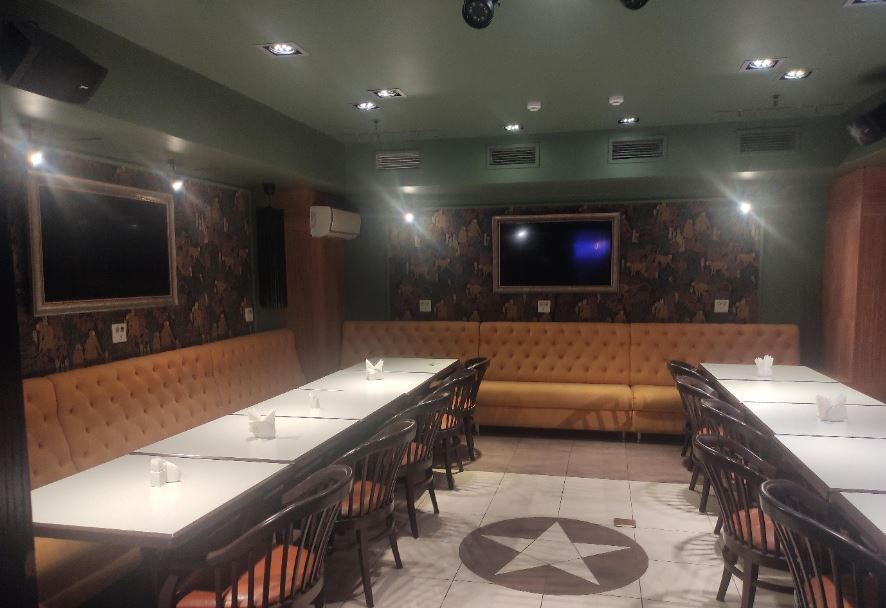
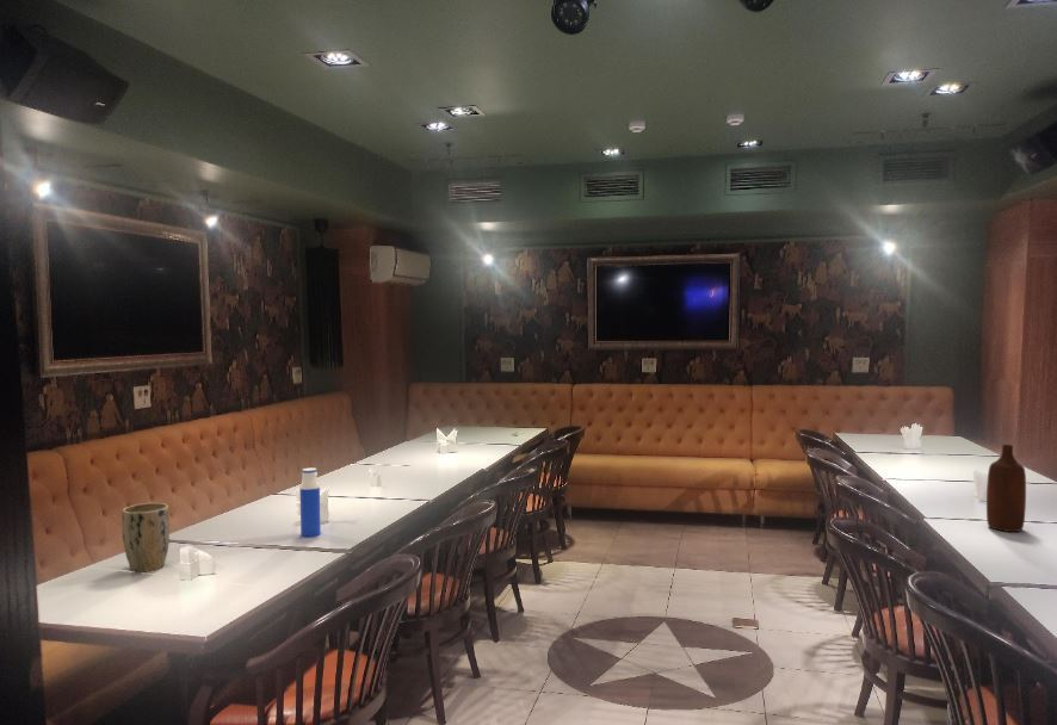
+ plant pot (146, 537)
+ bottle (1006, 487)
+ water bottle (309, 502)
